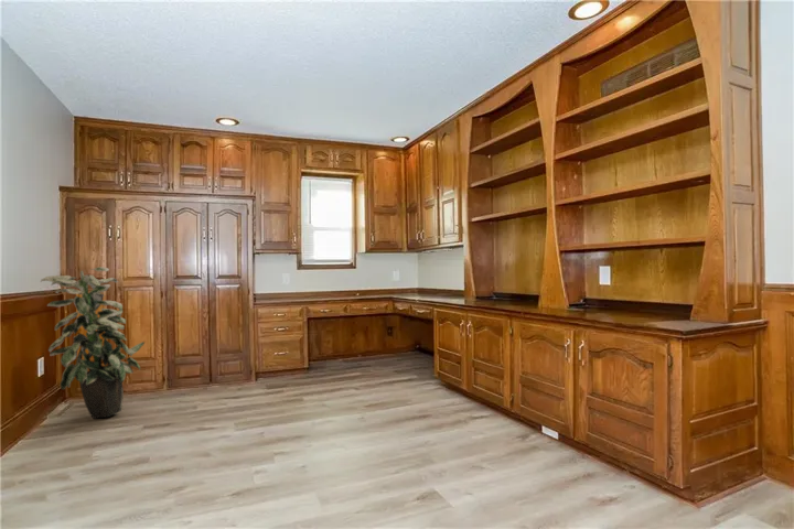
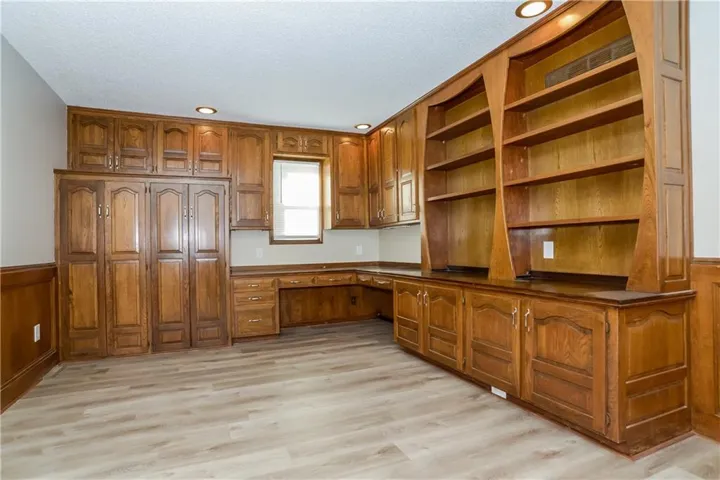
- indoor plant (94, 342)
